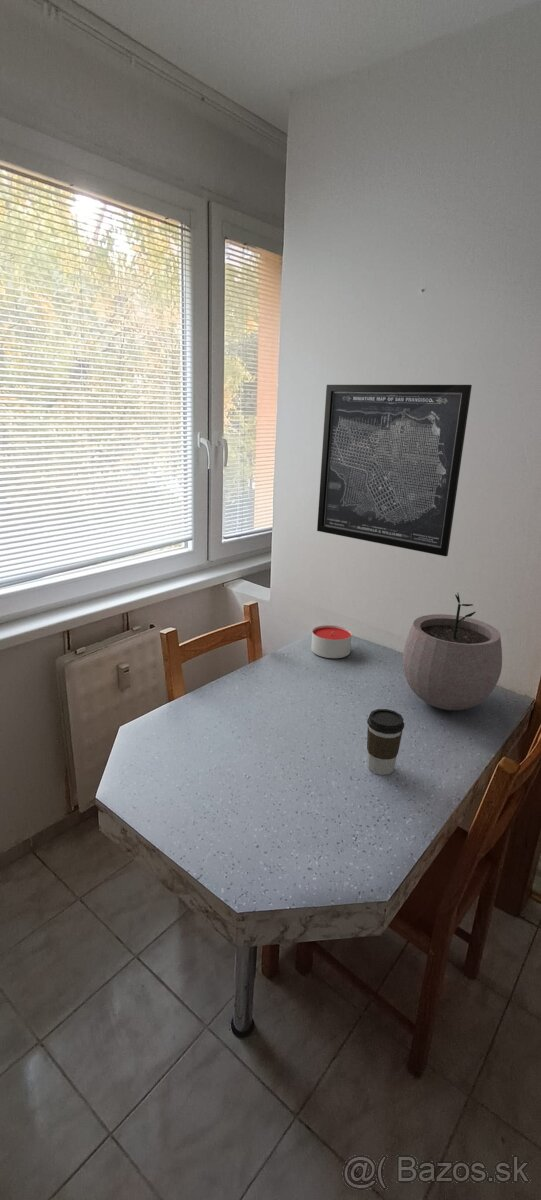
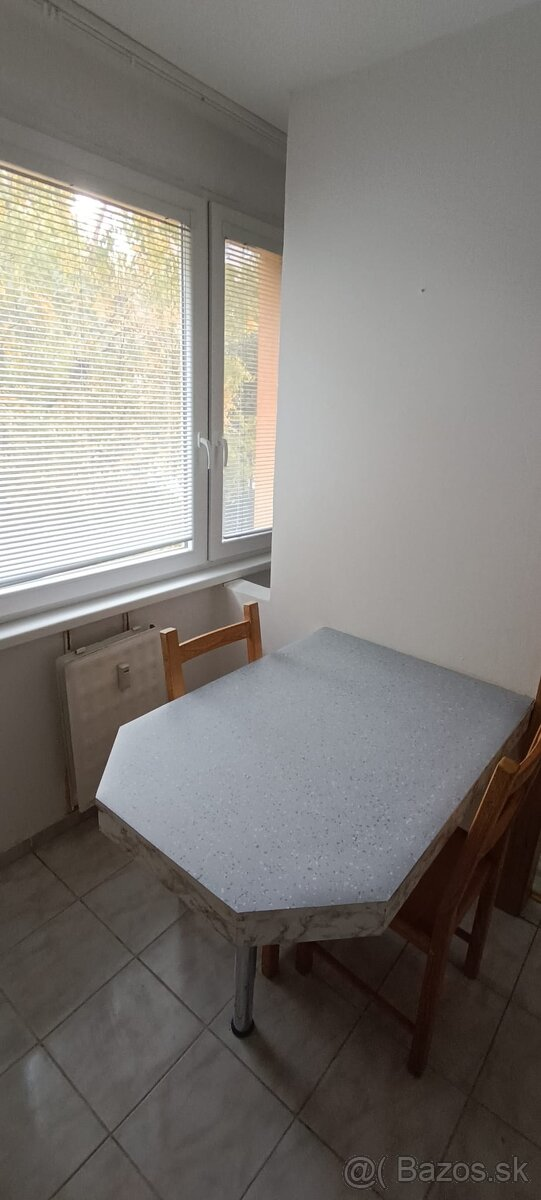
- wall art (384, 467)
- plant pot (452, 649)
- coffee cup (383, 742)
- candle (331, 640)
